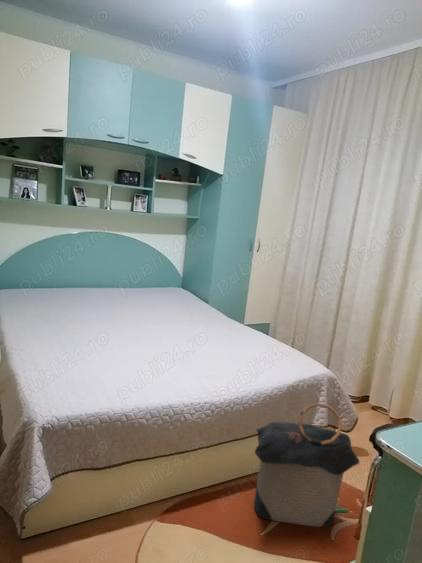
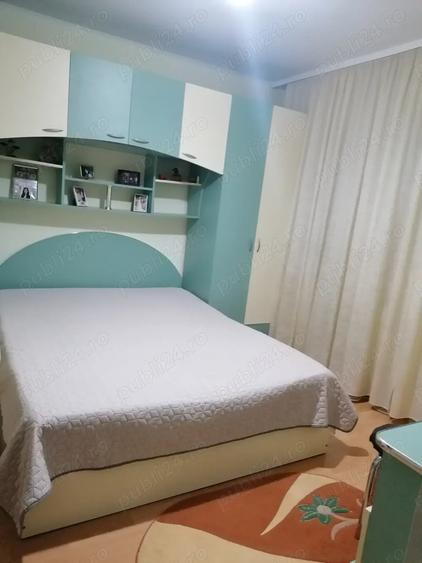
- laundry hamper (301, 462)
